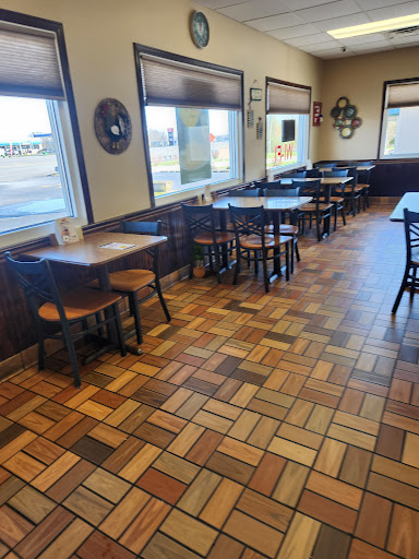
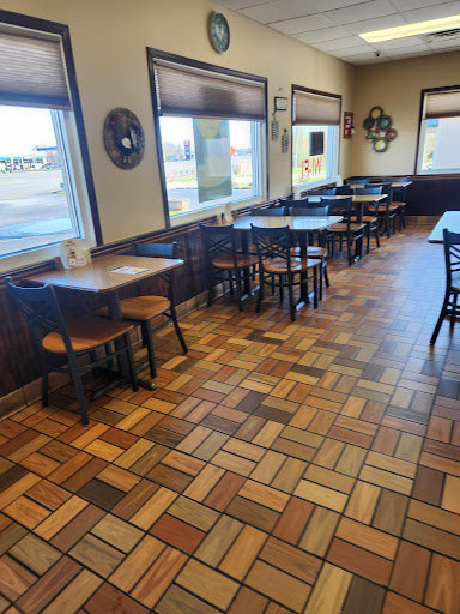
- potted plant (197, 258)
